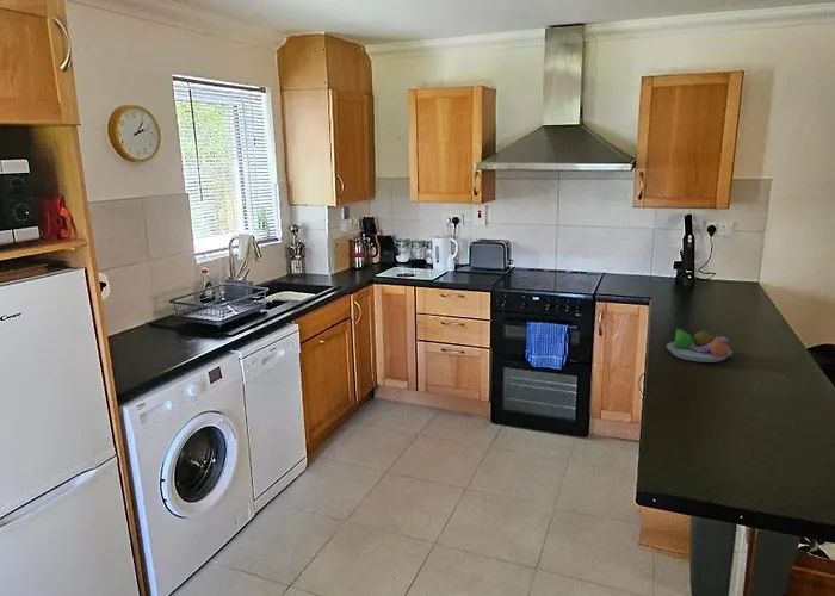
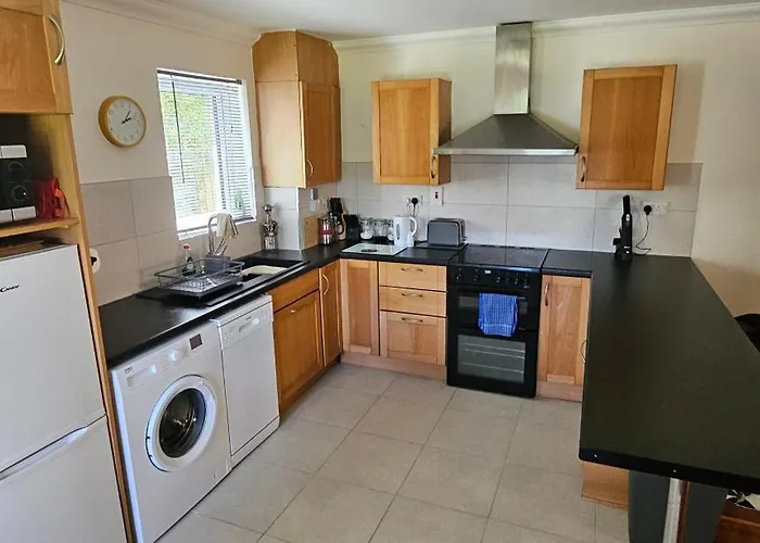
- fruit bowl (698, 342)
